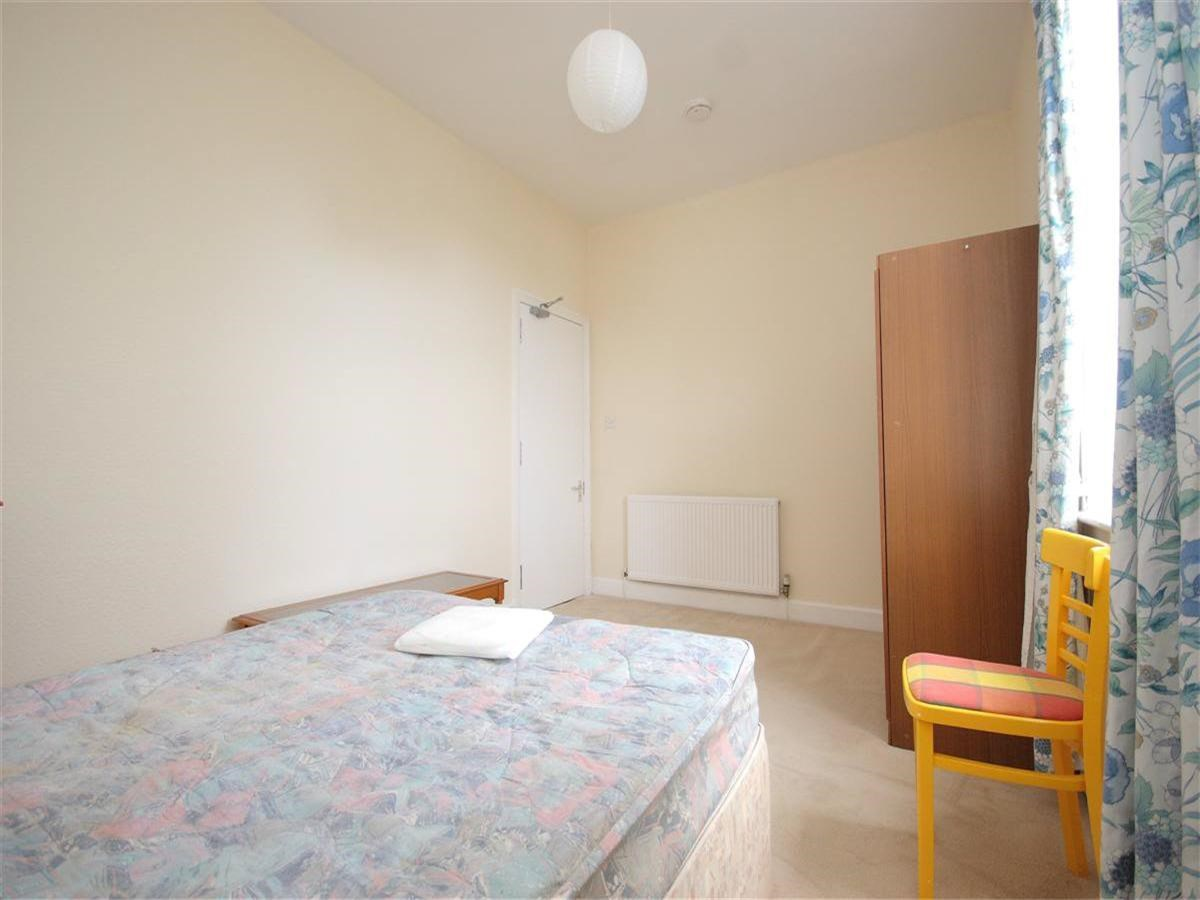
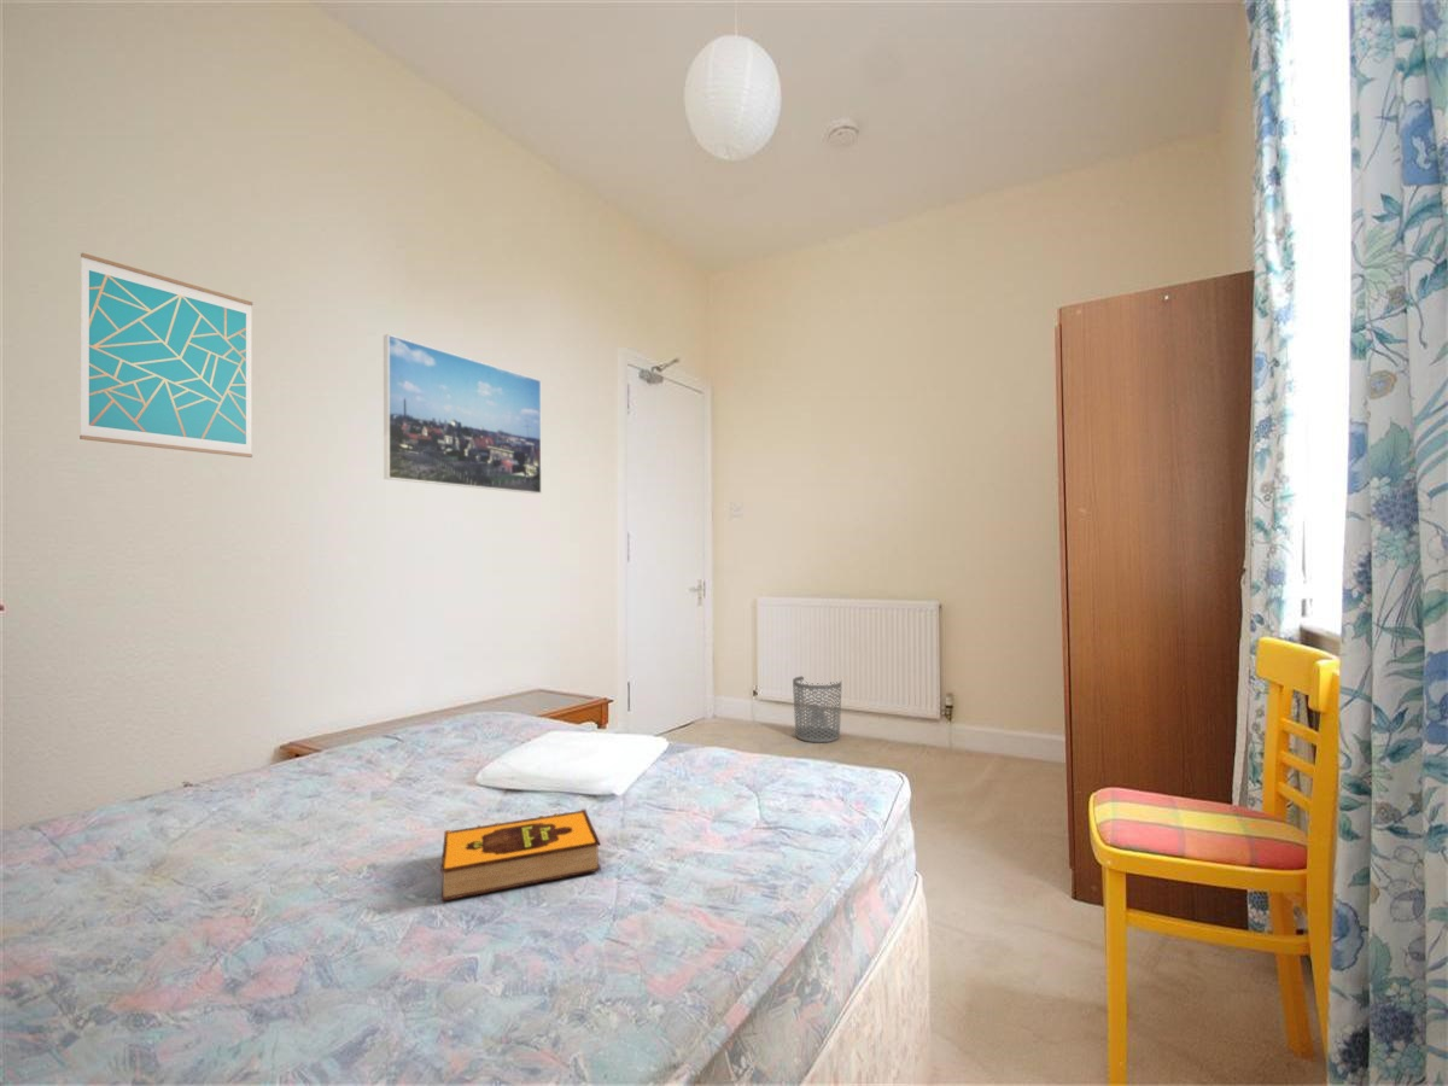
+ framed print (471, 424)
+ waste bin (817, 708)
+ hardback book (520, 848)
+ wall art (174, 364)
